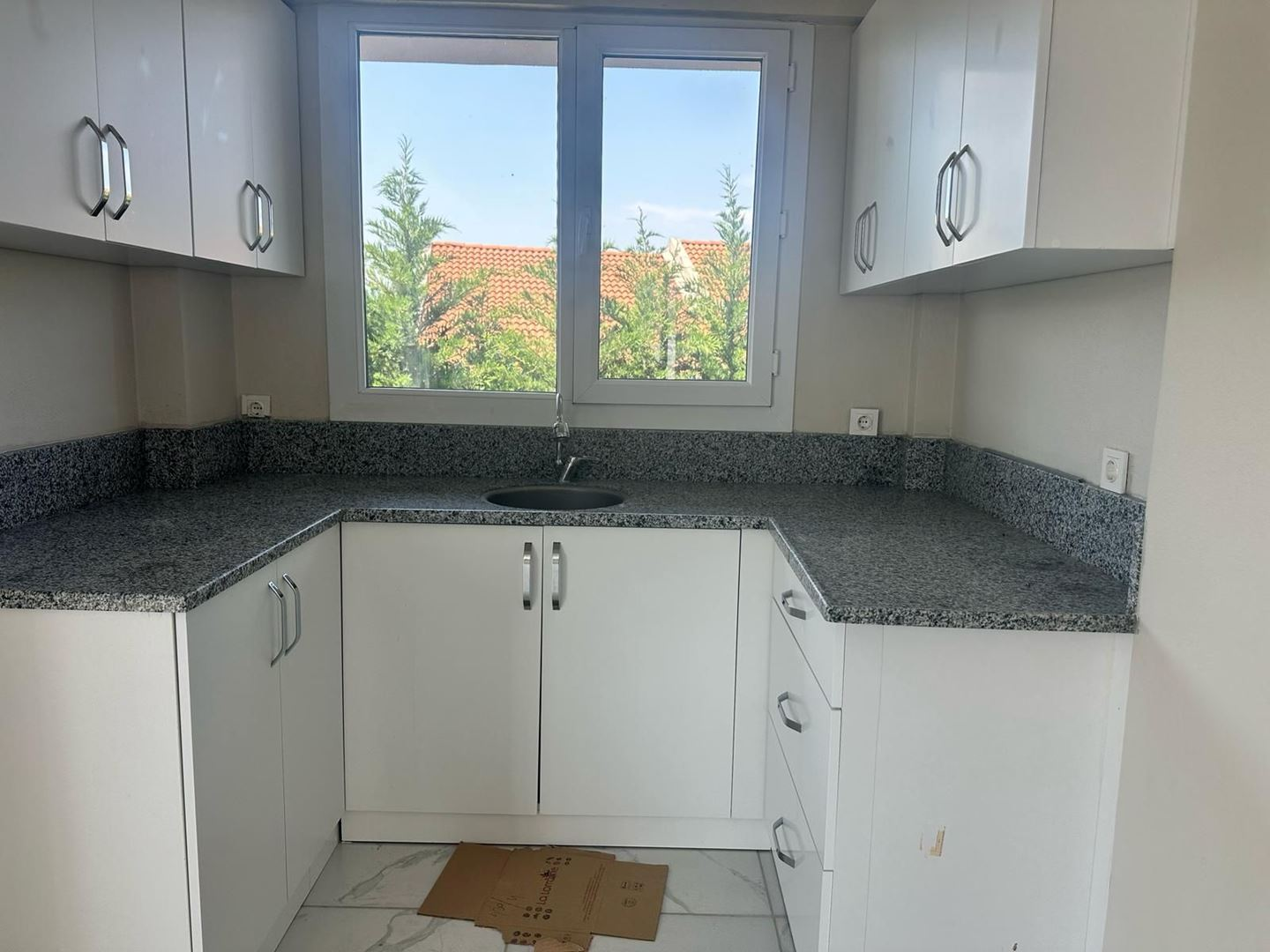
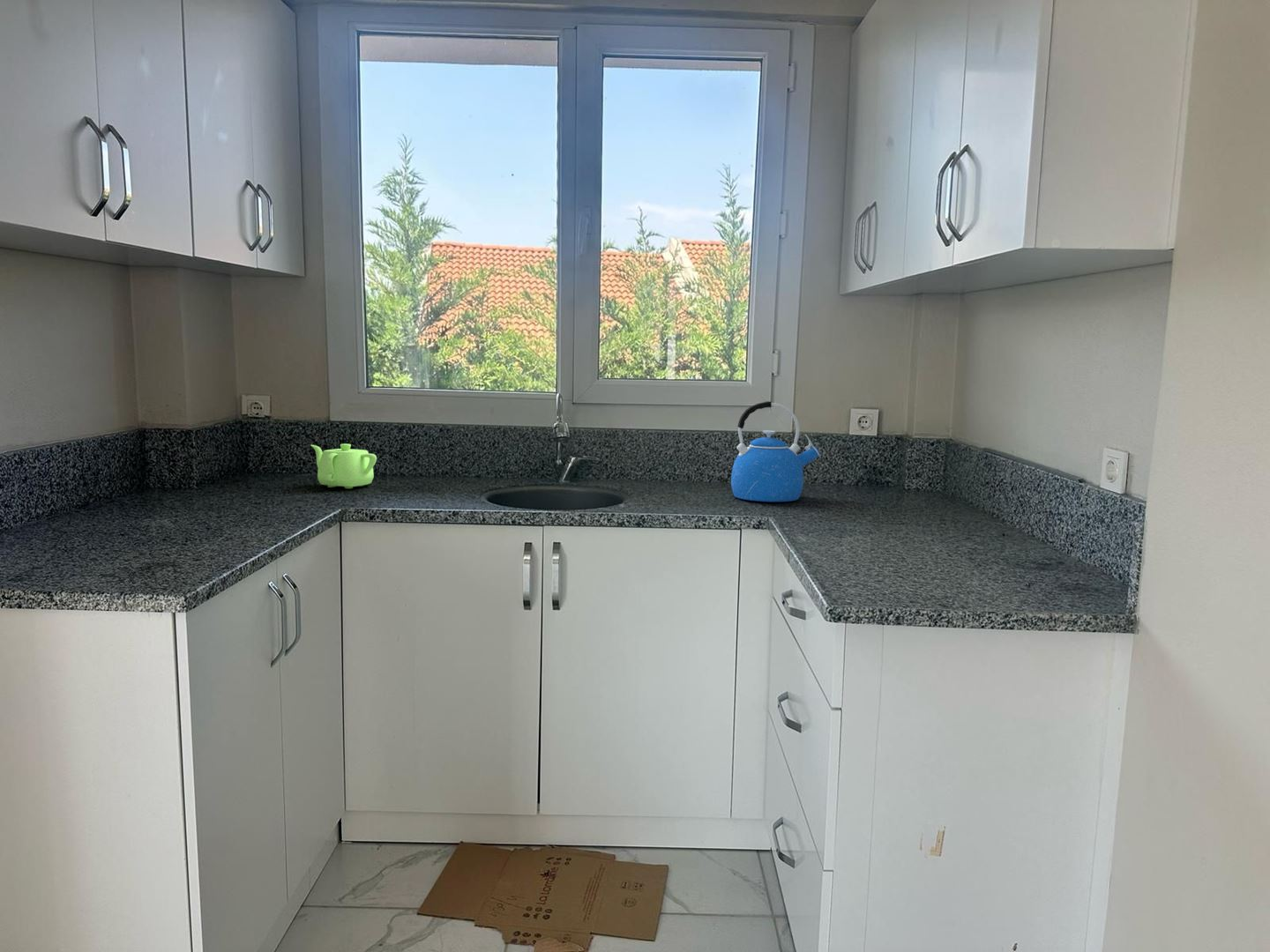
+ kettle (776, 450)
+ teapot (343, 465)
